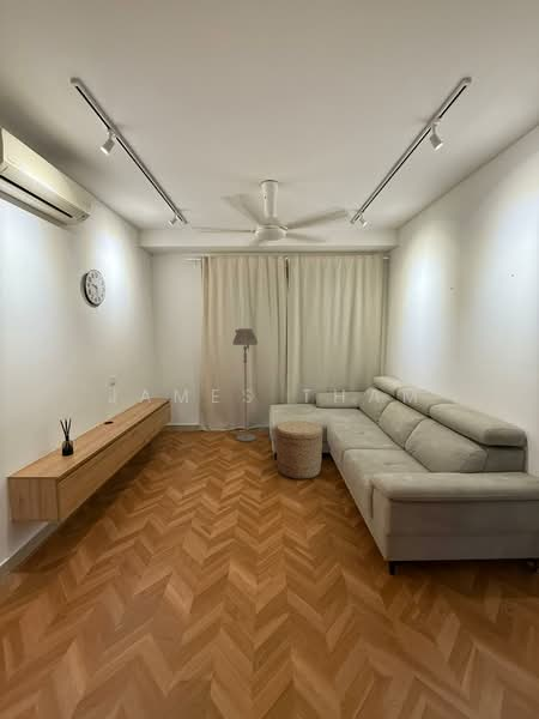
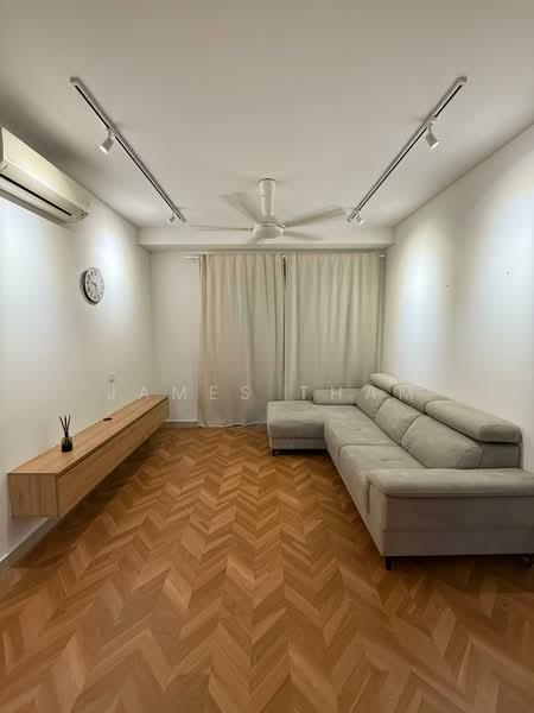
- floor lamp (246, 383)
- basket (298, 448)
